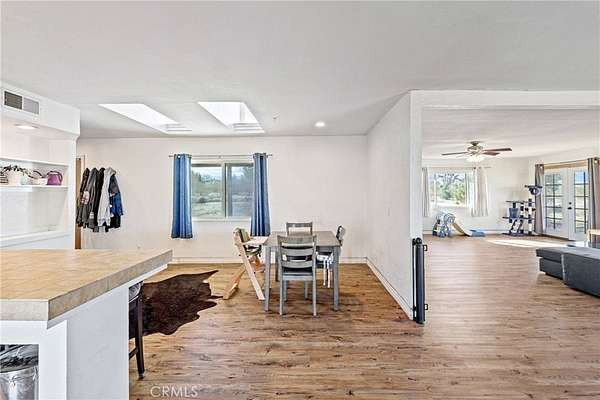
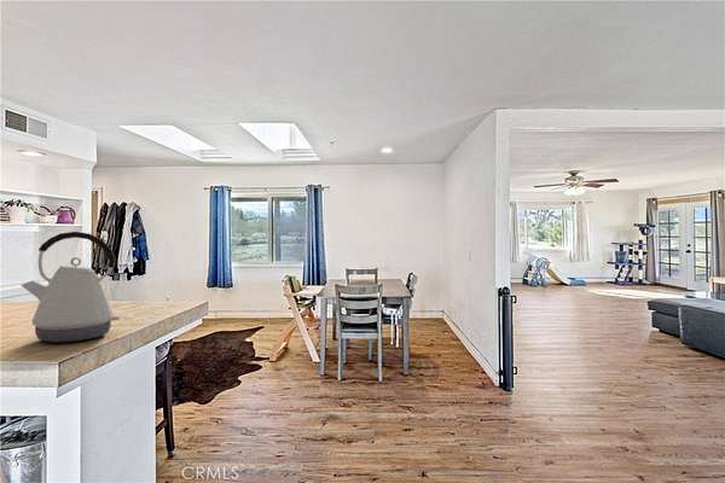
+ kettle (71, 284)
